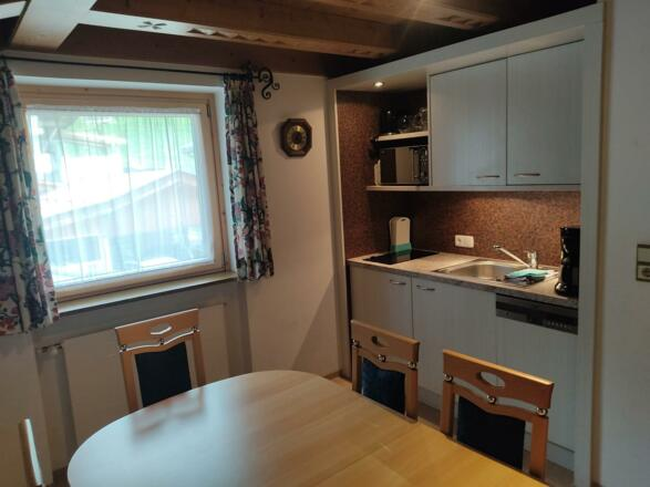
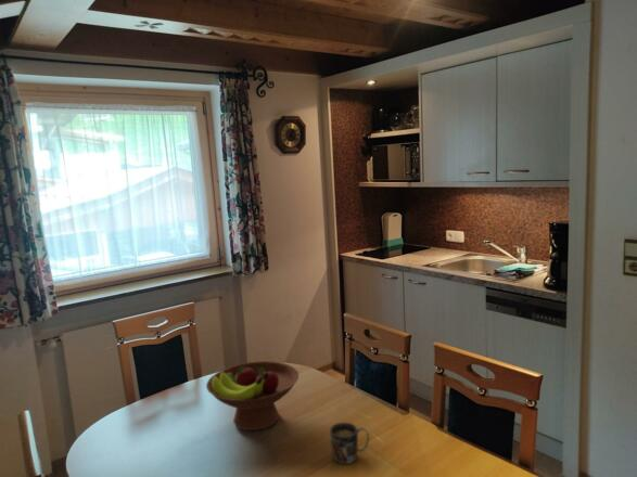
+ mug (349, 441)
+ fruit bowl (254, 391)
